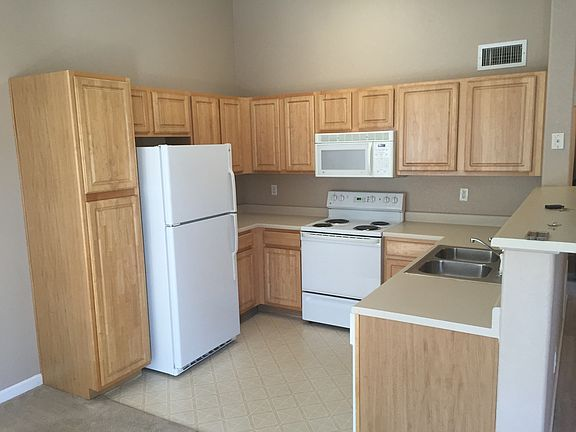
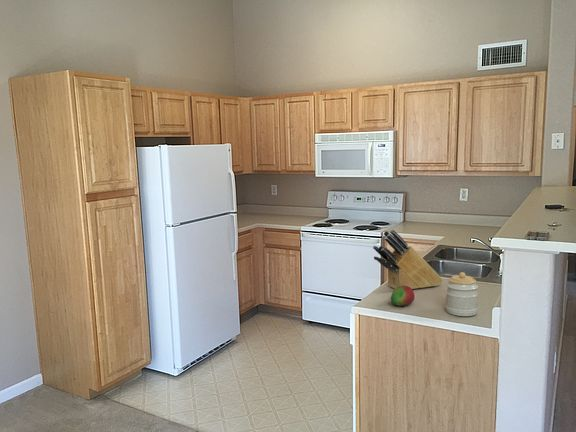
+ knife block (407, 257)
+ fruit (402, 295)
+ jar (461, 292)
